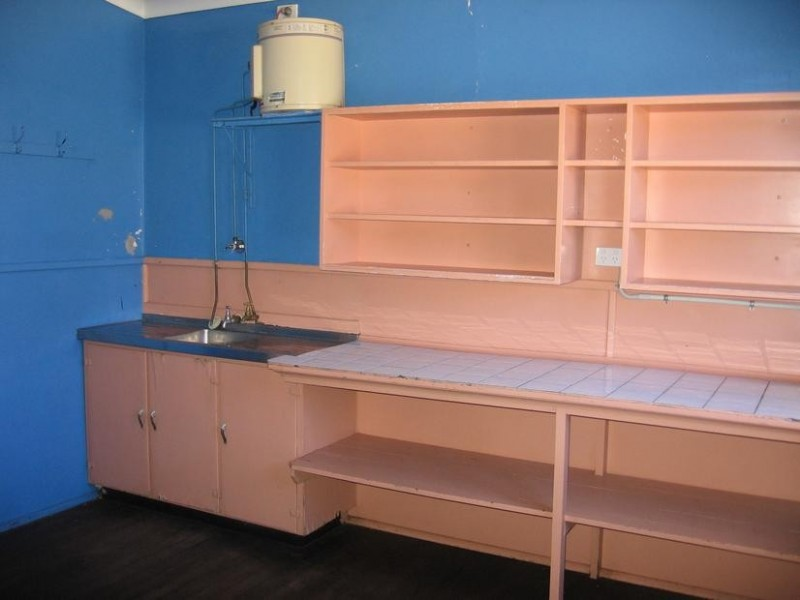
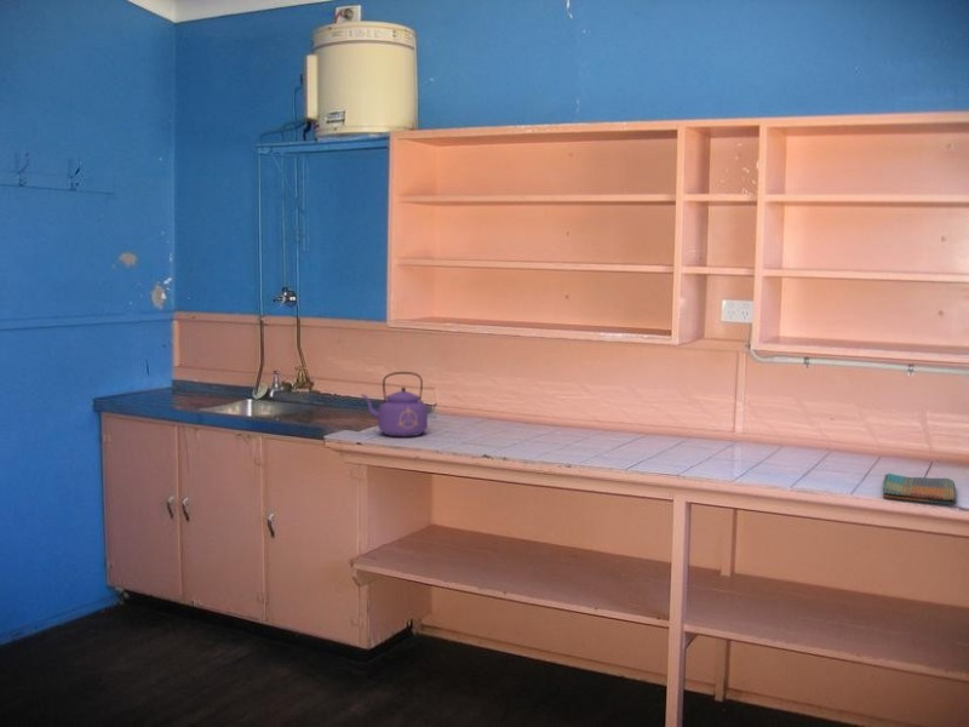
+ kettle (394, 402)
+ dish towel (918, 487)
